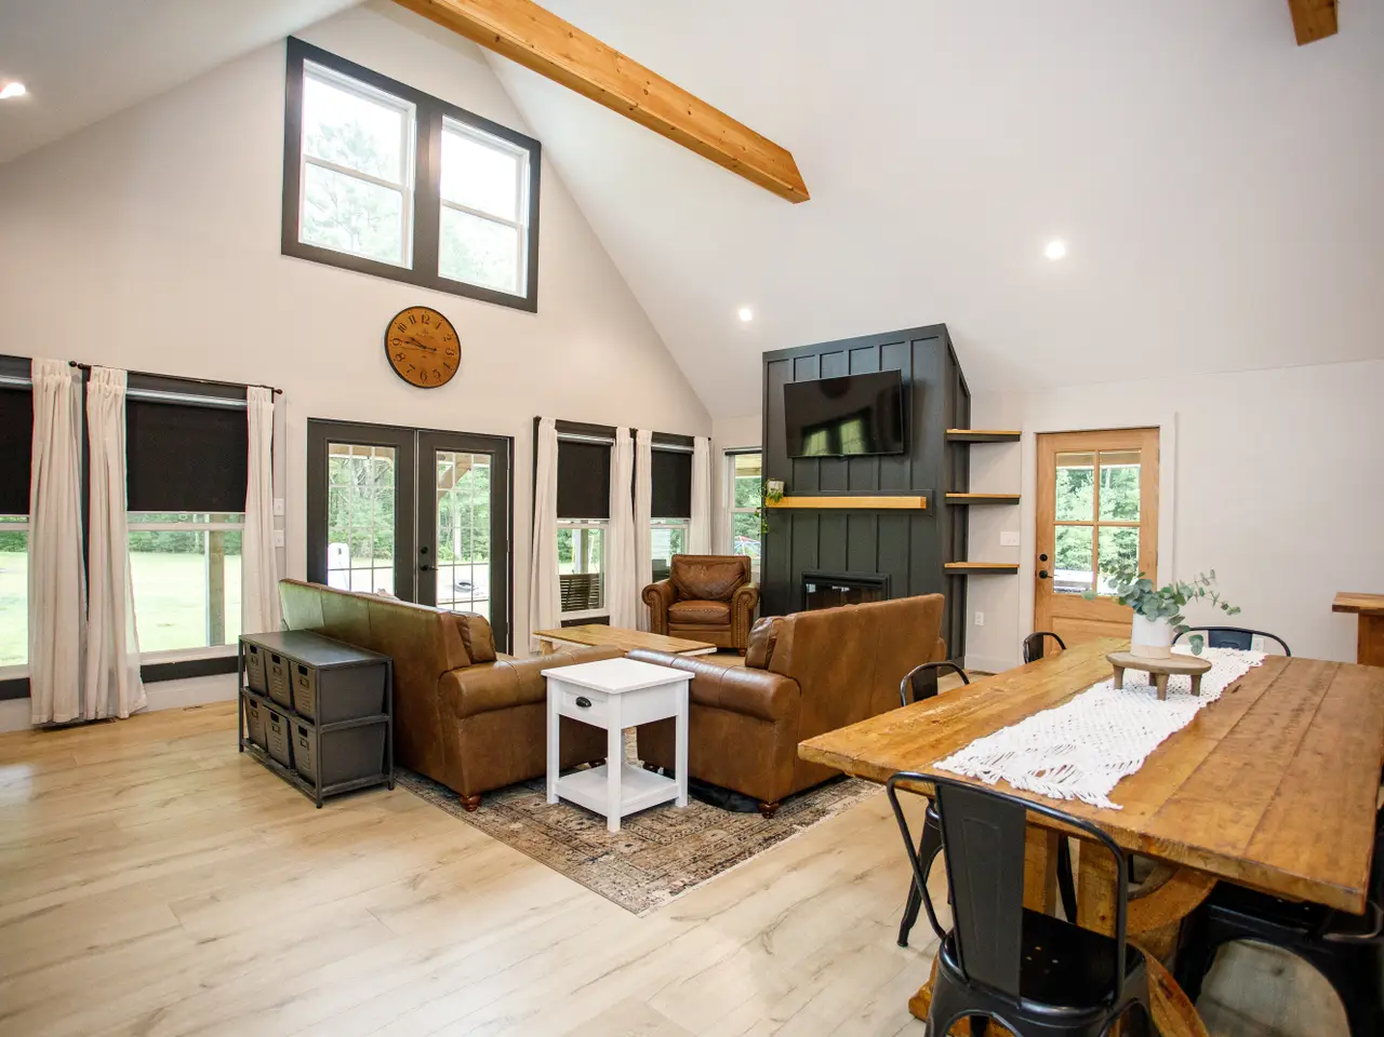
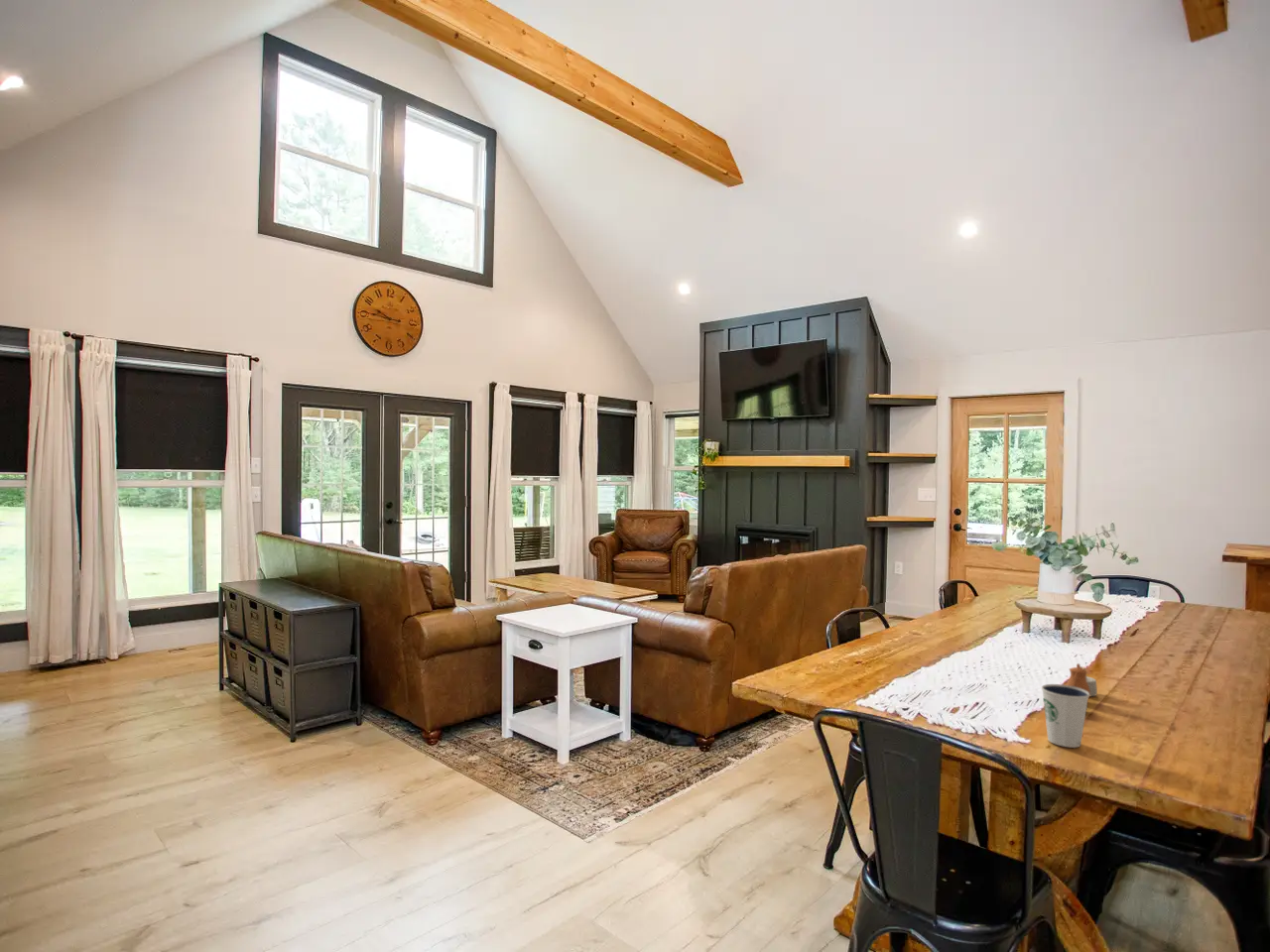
+ dixie cup (1064, 716)
+ teapot (1078, 681)
